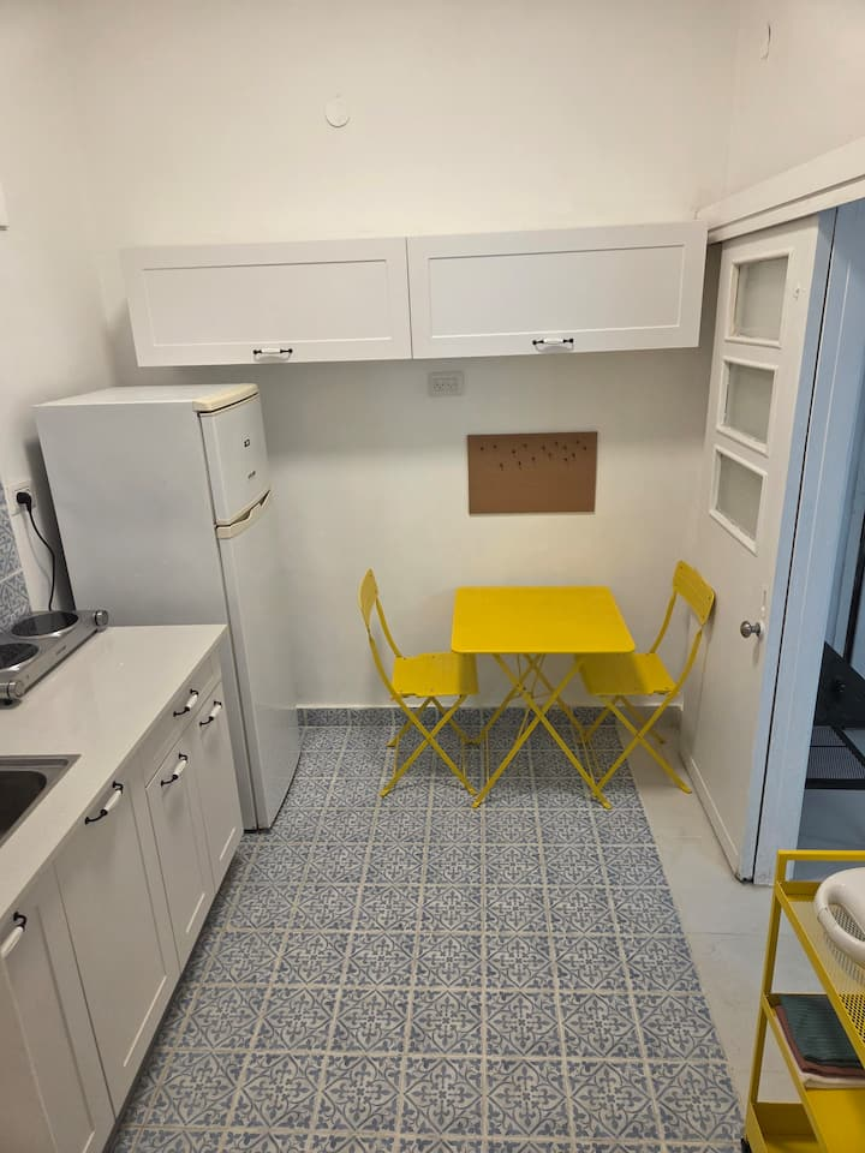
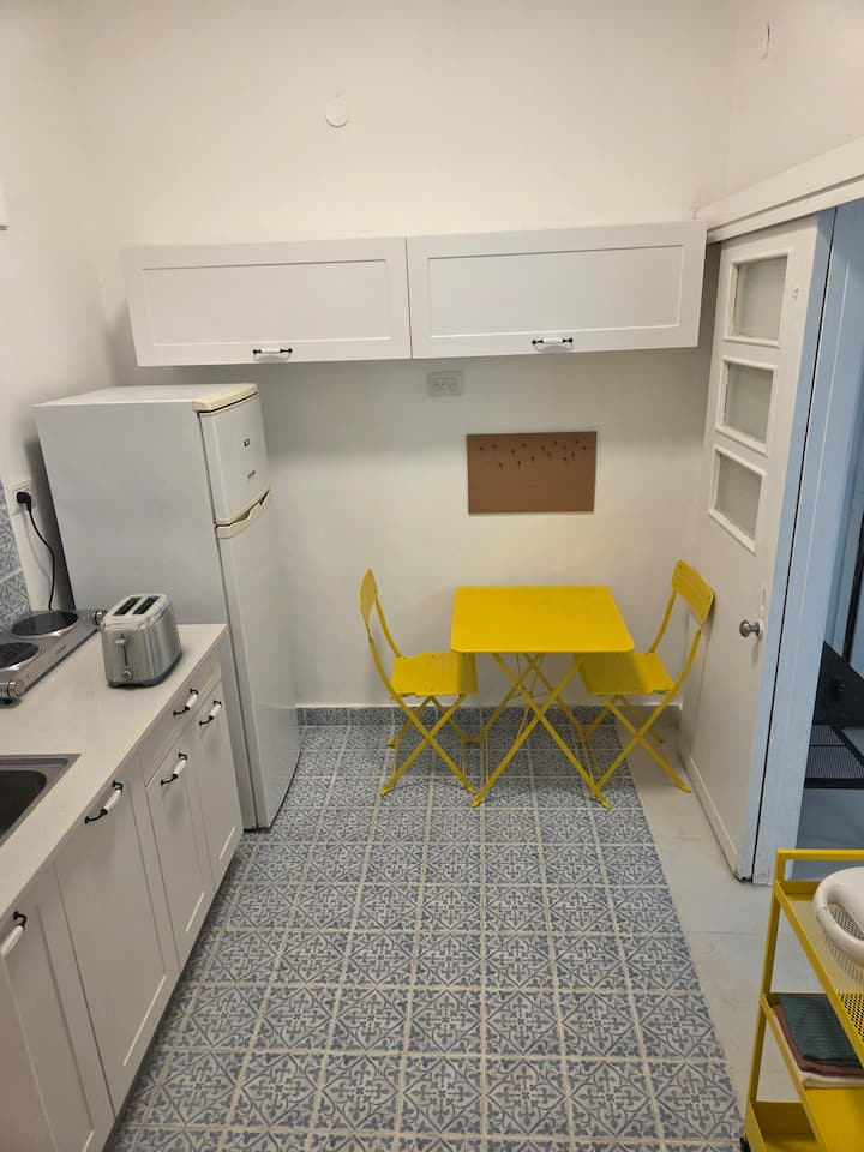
+ toaster (143, 636)
